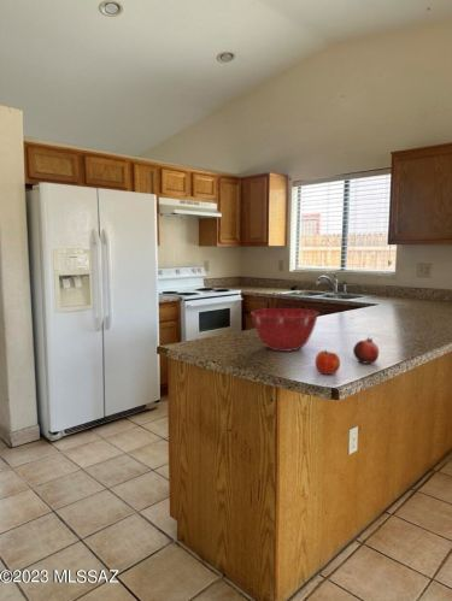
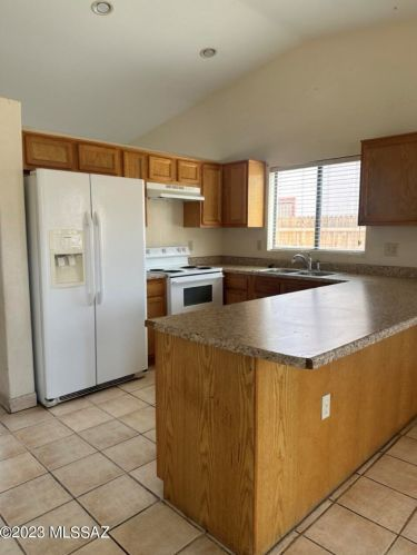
- mixing bowl (283, 329)
- fruit (365, 349)
- fruit (327, 361)
